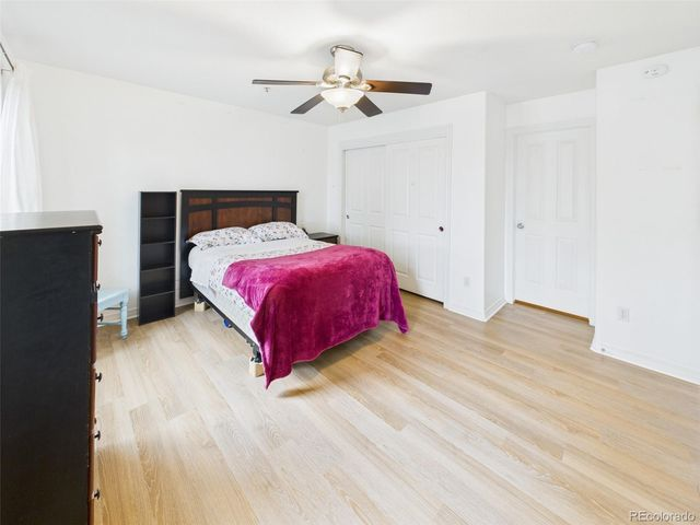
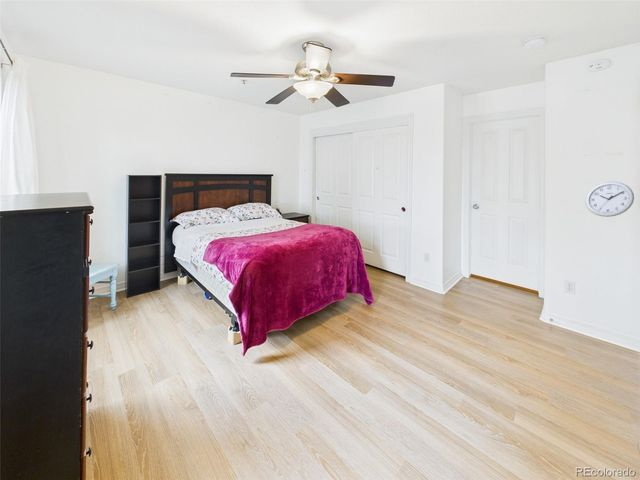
+ wall clock (608, 199)
